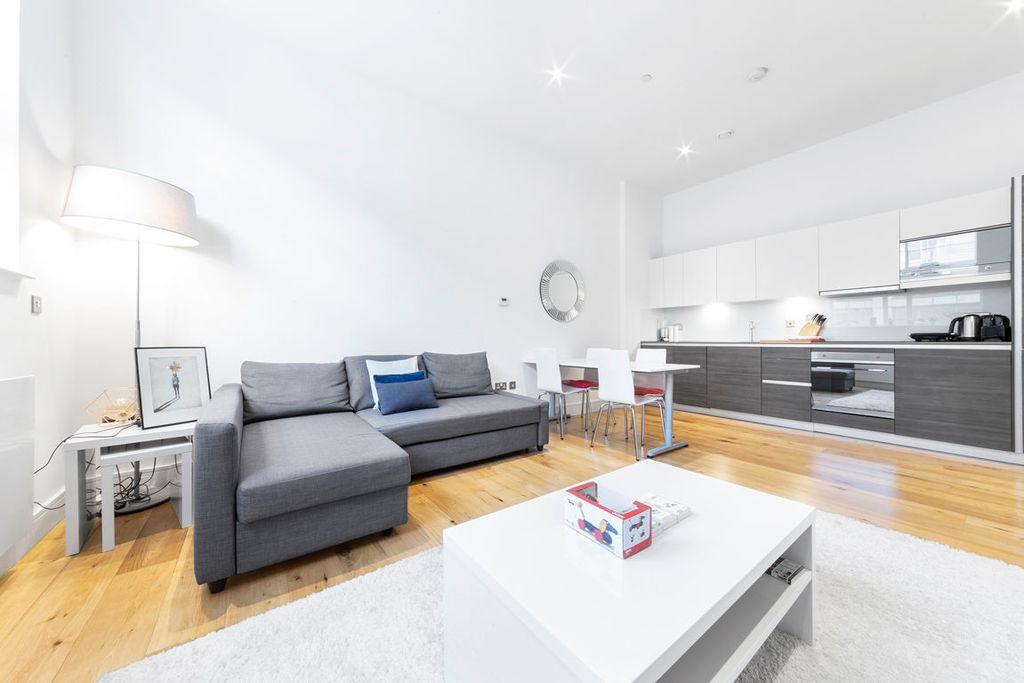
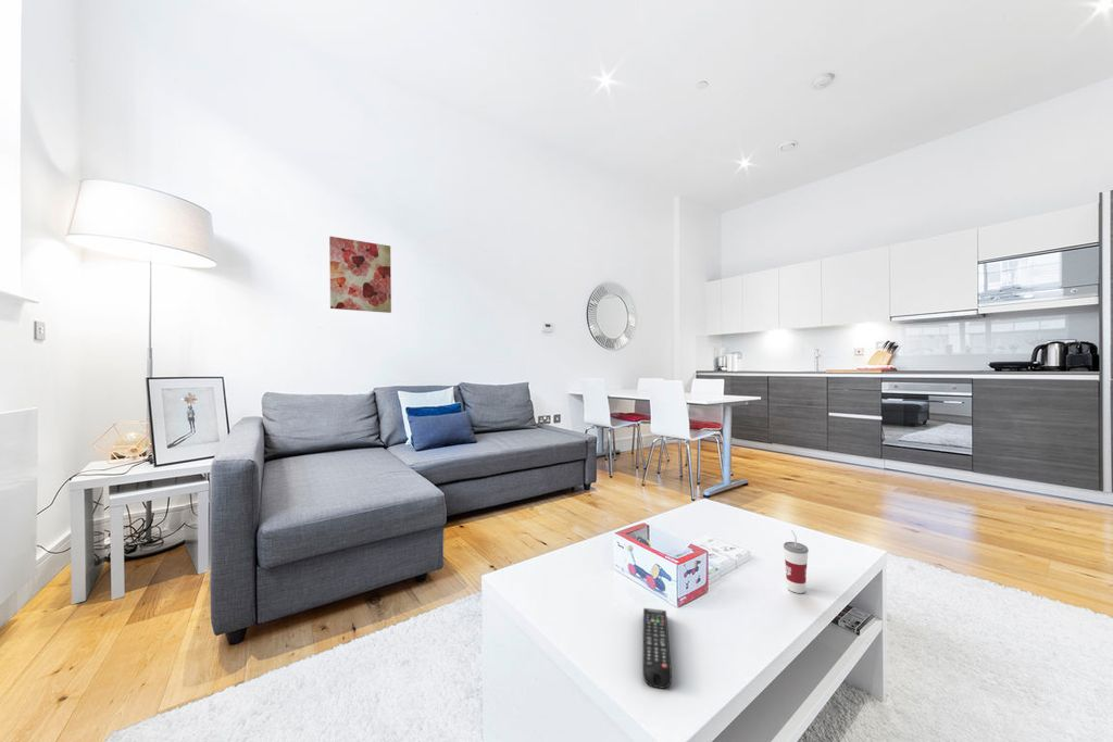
+ remote control (655, 640)
+ cup (796, 559)
+ wall art (361, 276)
